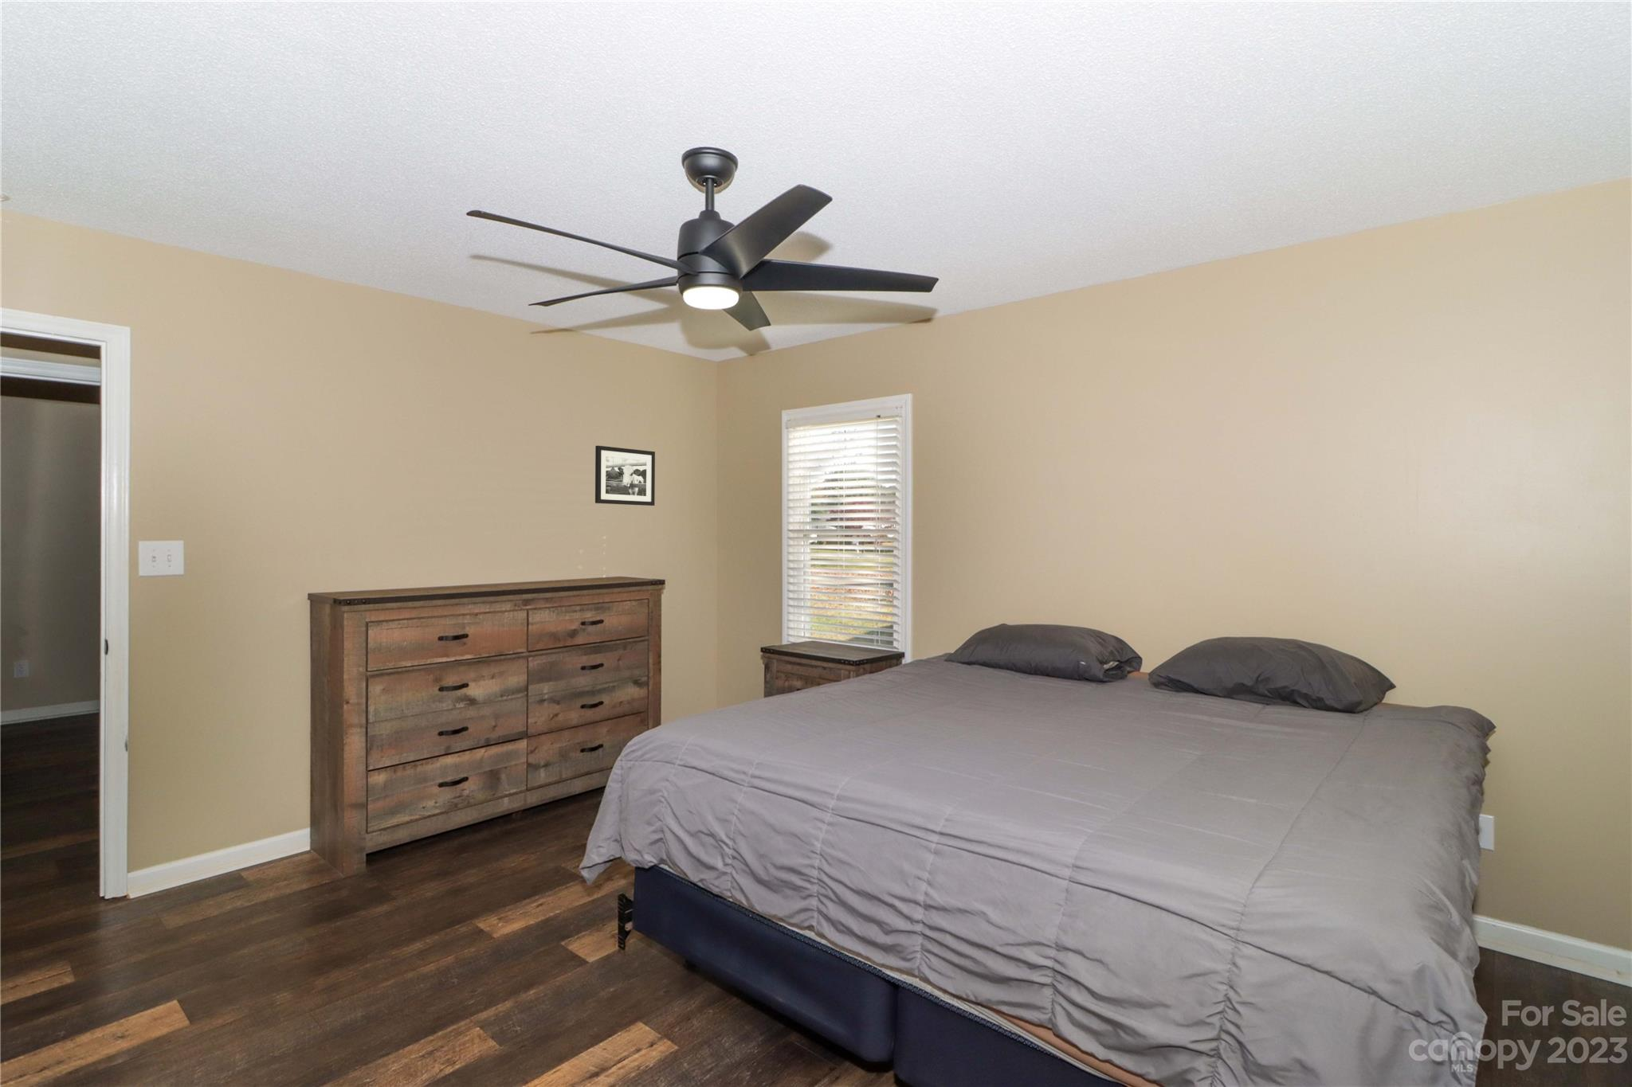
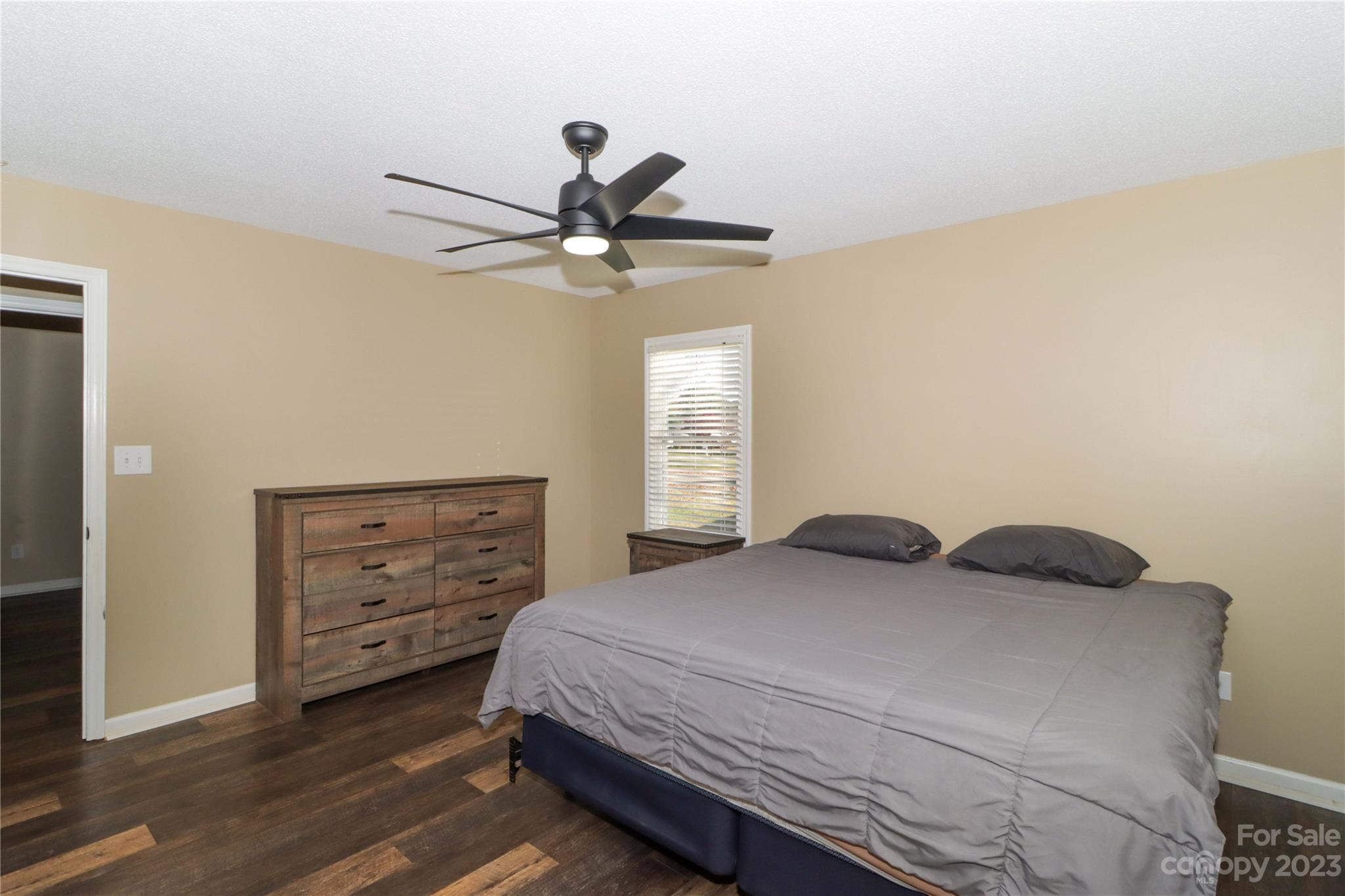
- picture frame (626, 477)
